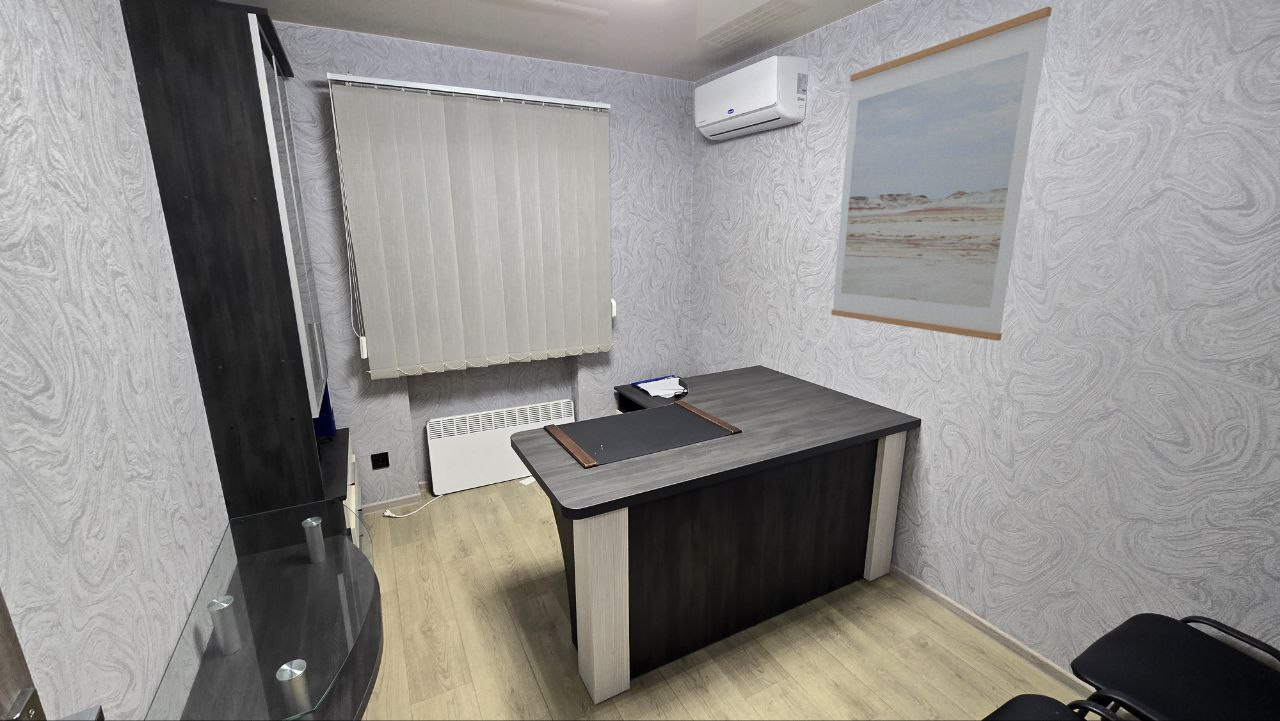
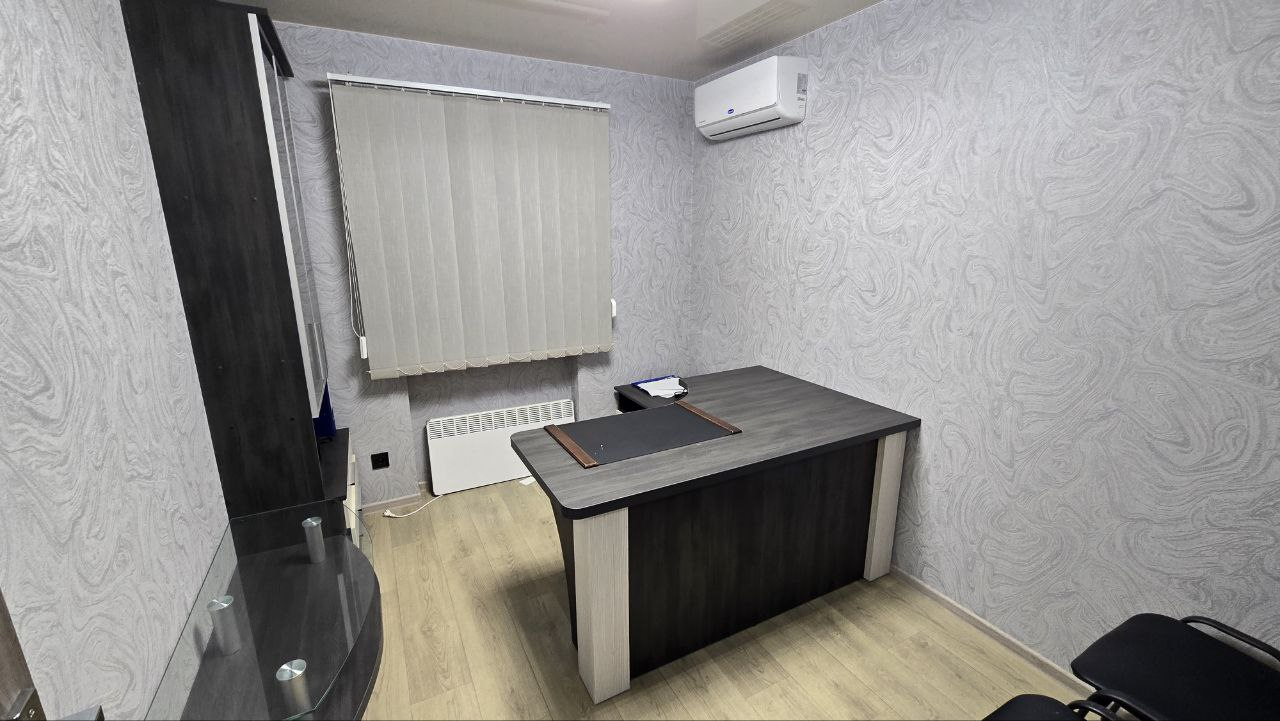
- wall art (917, 194)
